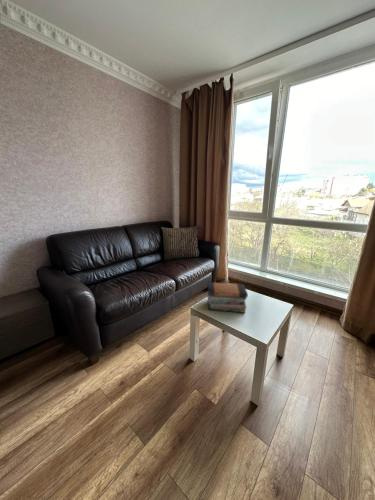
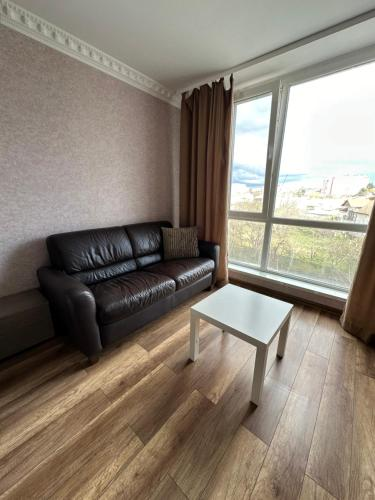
- book stack (226, 296)
